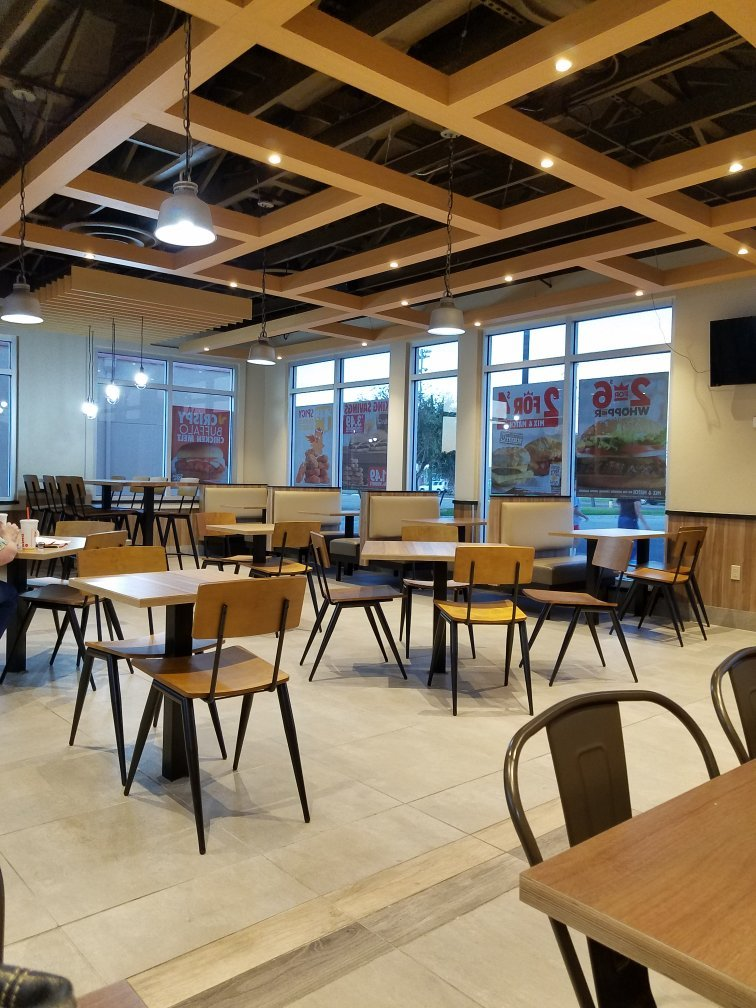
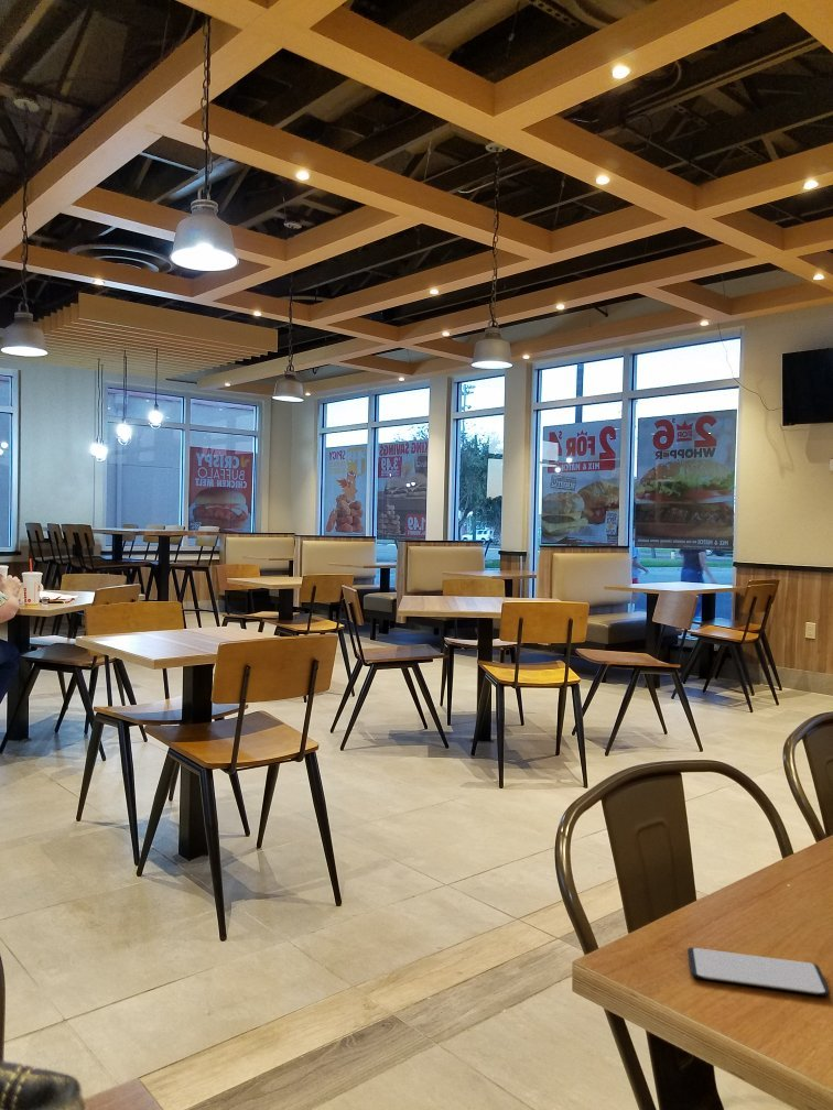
+ smartphone (755, 970)
